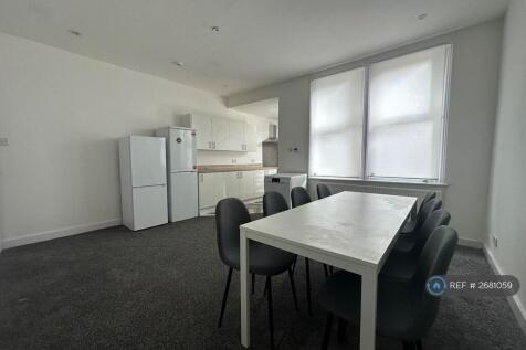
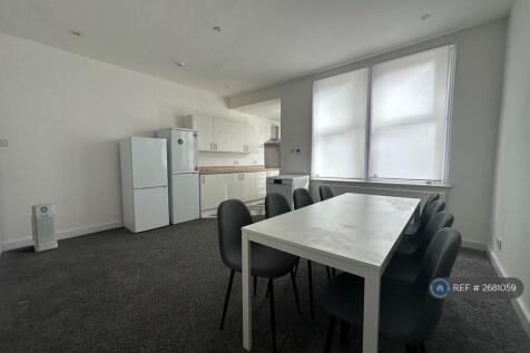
+ air purifier (43, 225)
